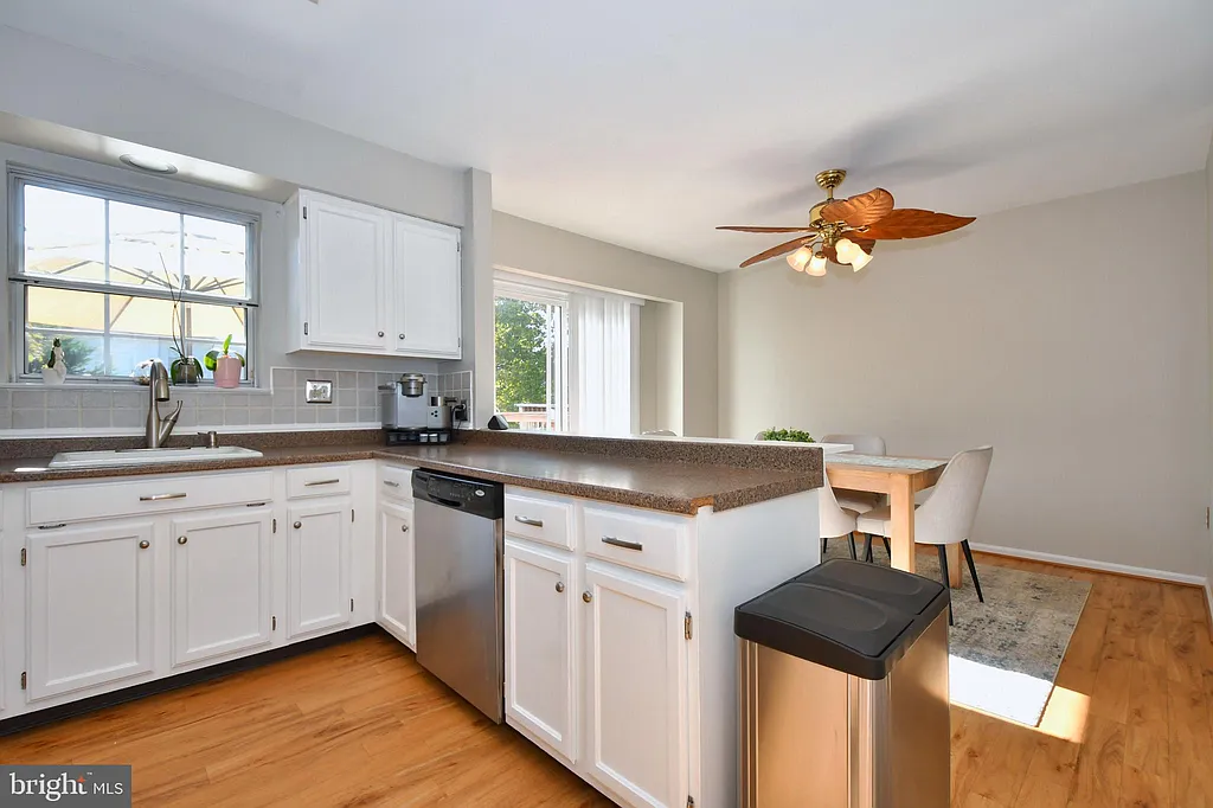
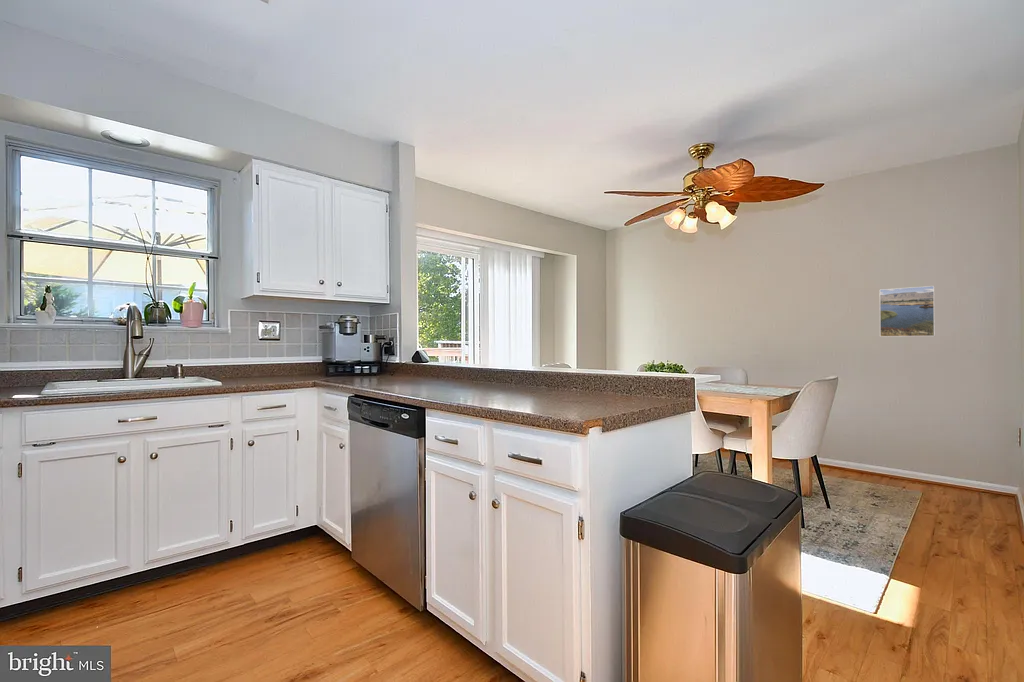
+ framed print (906, 312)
